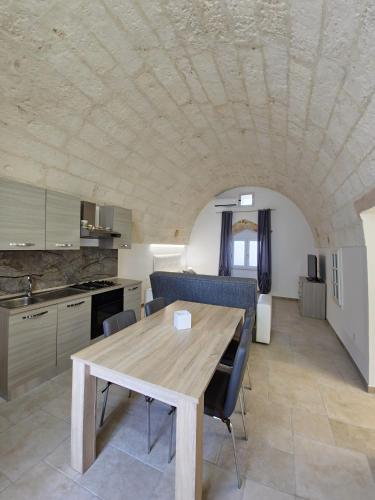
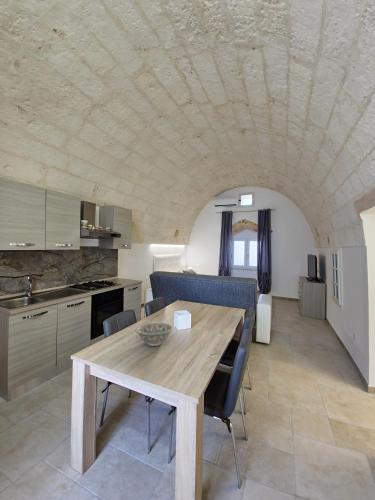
+ decorative bowl (154, 335)
